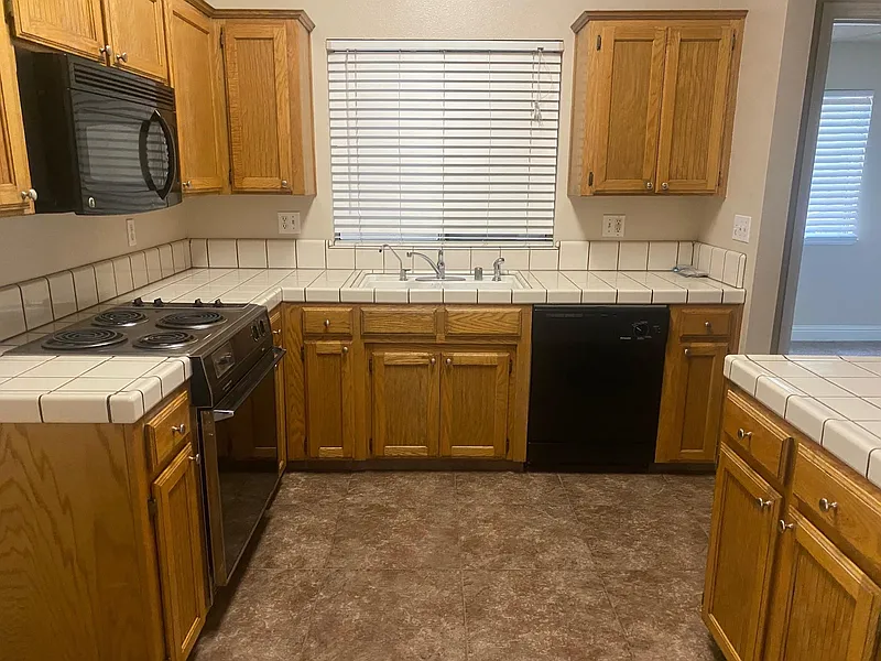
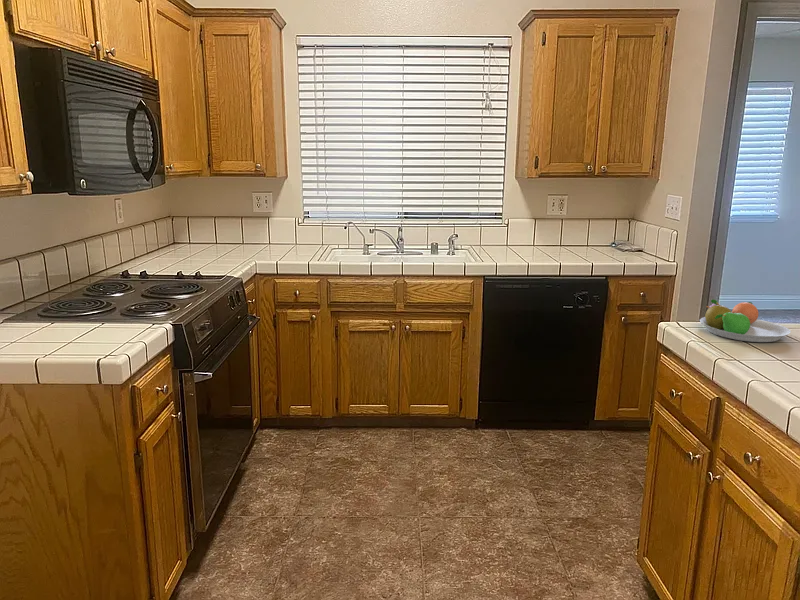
+ fruit bowl (741, 318)
